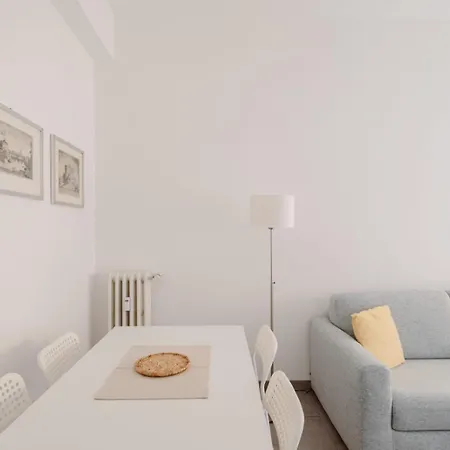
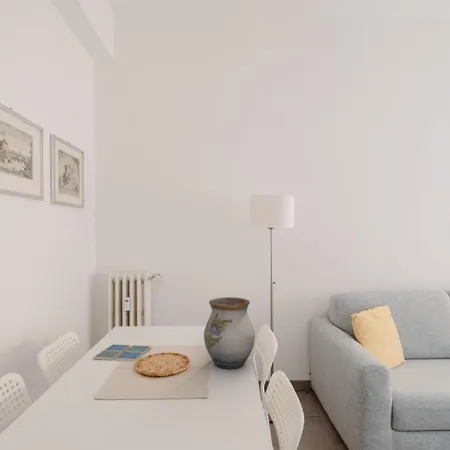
+ drink coaster (123, 352)
+ vase (229, 332)
